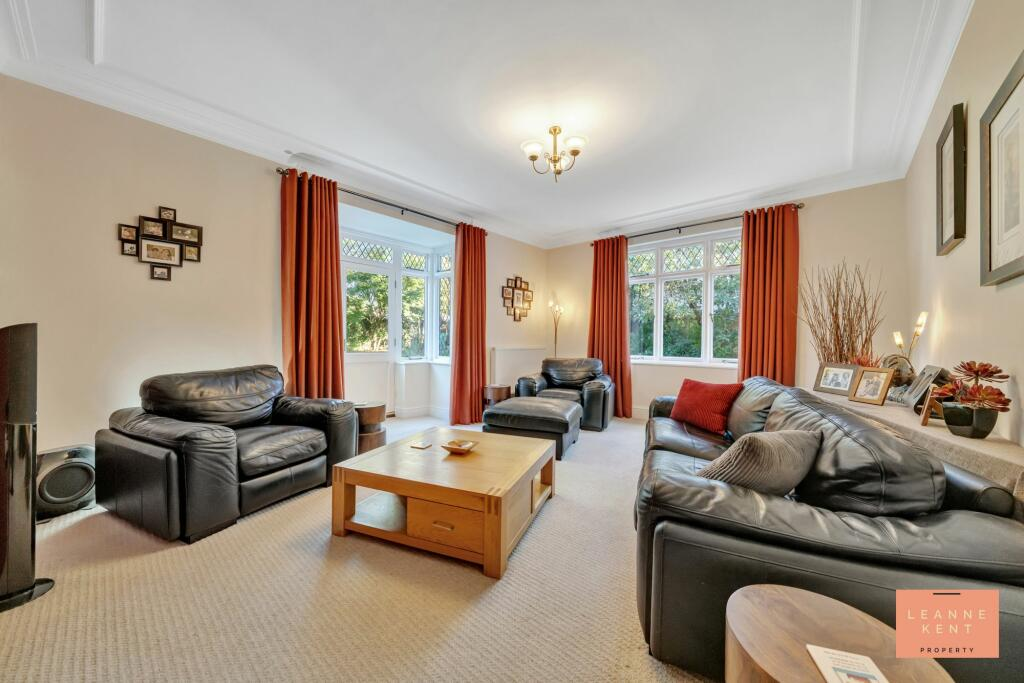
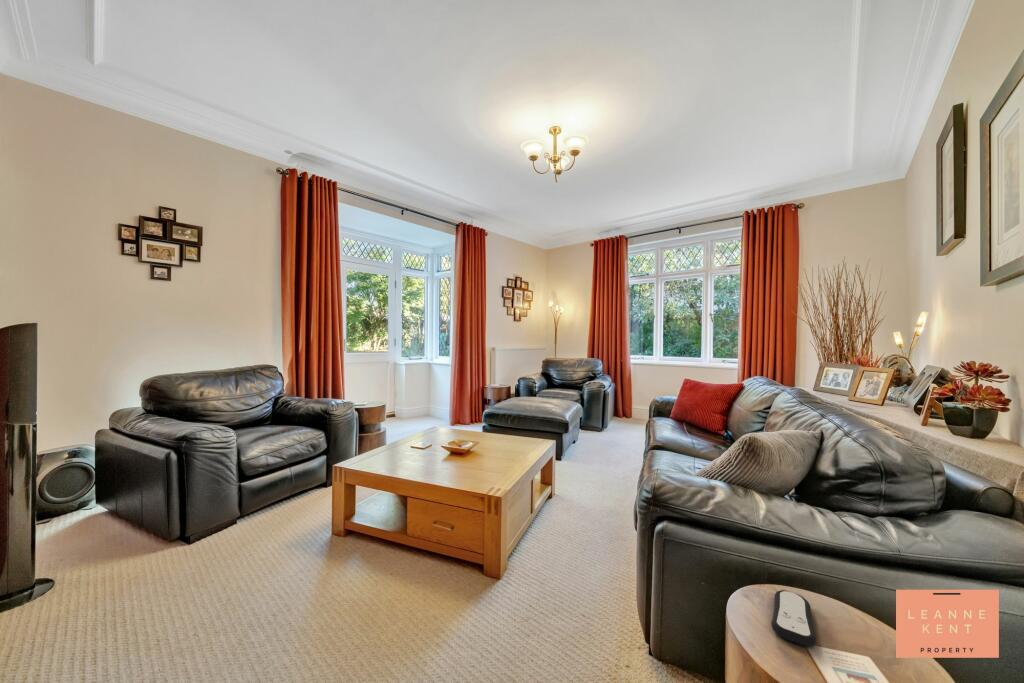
+ remote control (792, 614)
